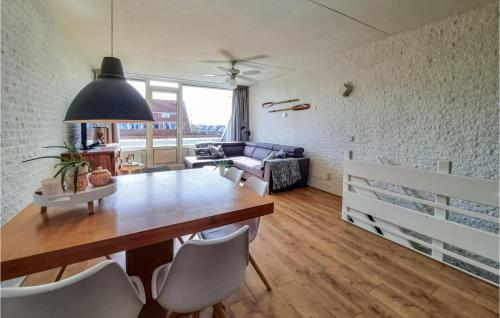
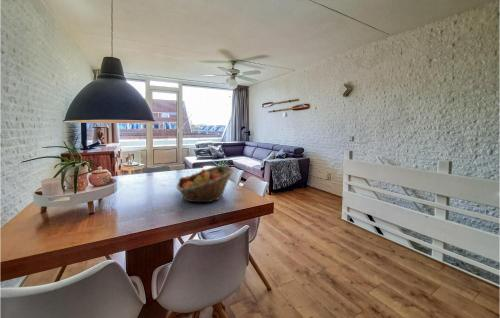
+ fruit basket (205, 182)
